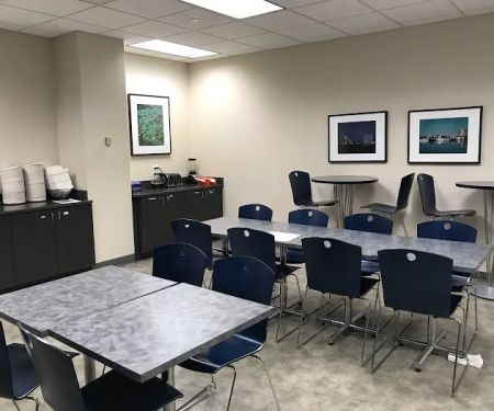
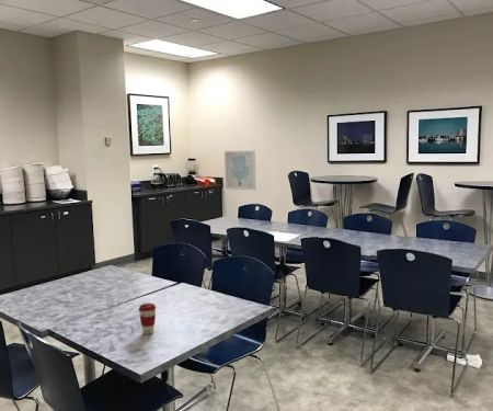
+ wall art (239, 170)
+ coffee cup (147, 318)
